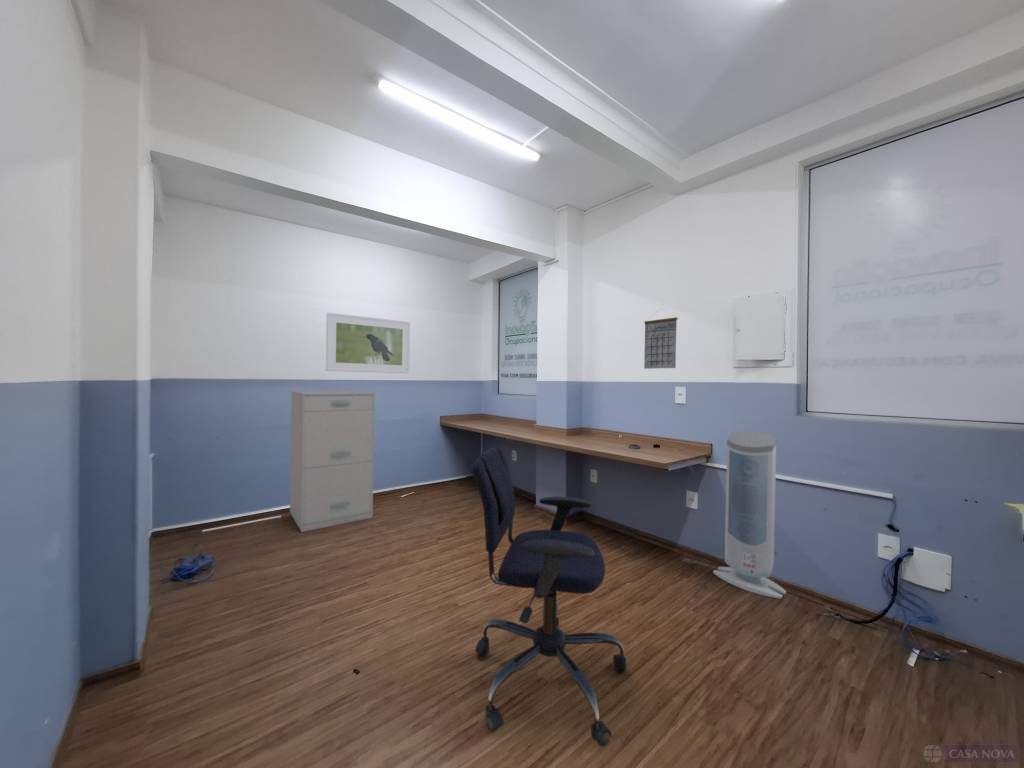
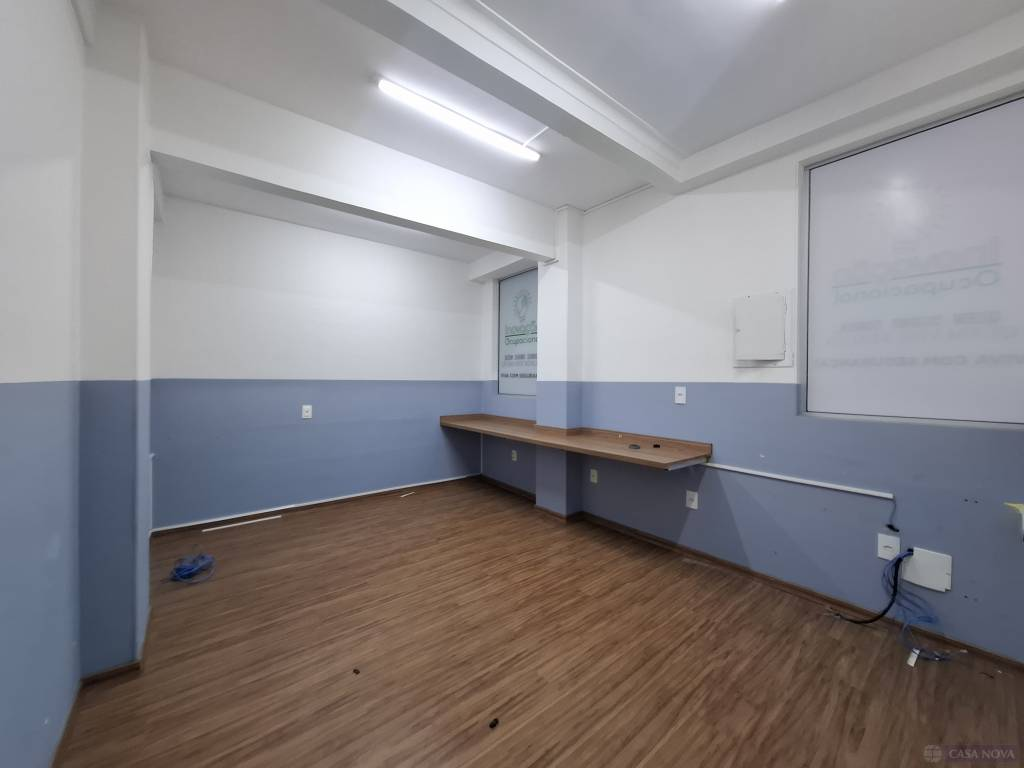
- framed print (370, 345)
- calendar (660, 338)
- air purifier (749, 507)
- office chair (549, 565)
- filing cabinet (331, 453)
